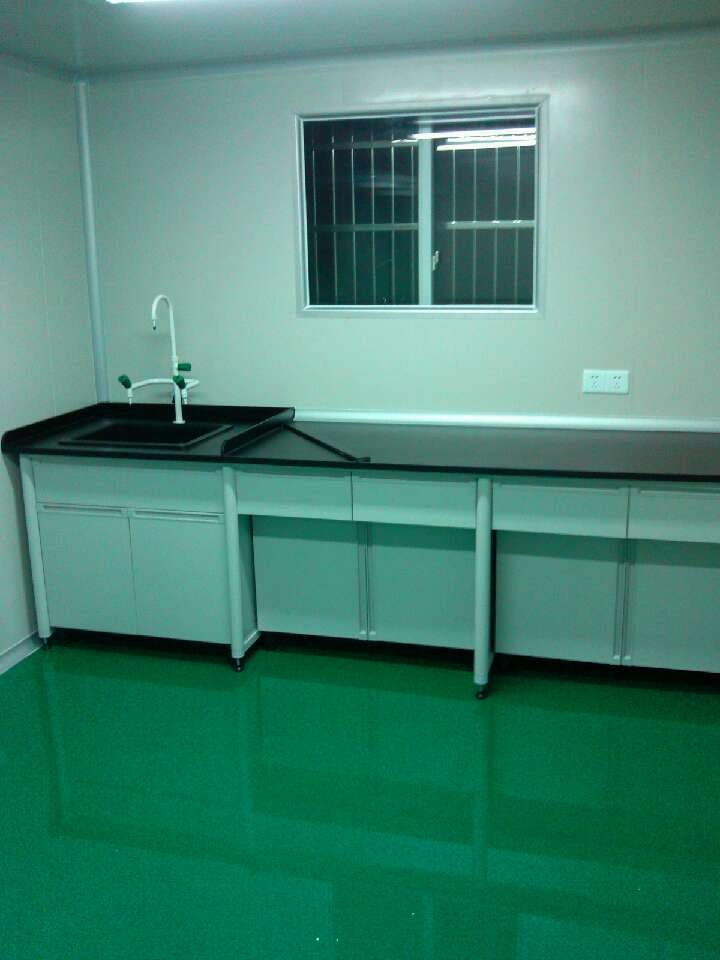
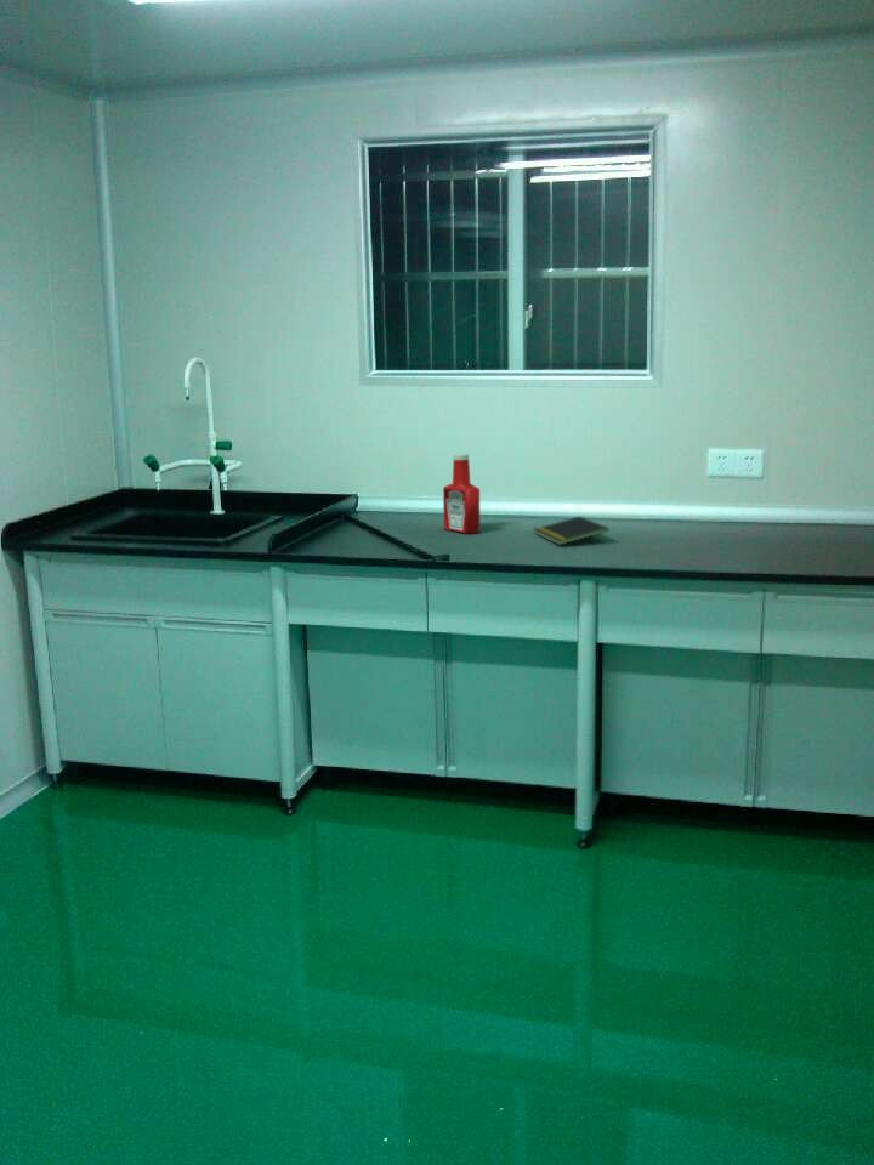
+ notepad (569, 529)
+ soap bottle (461, 491)
